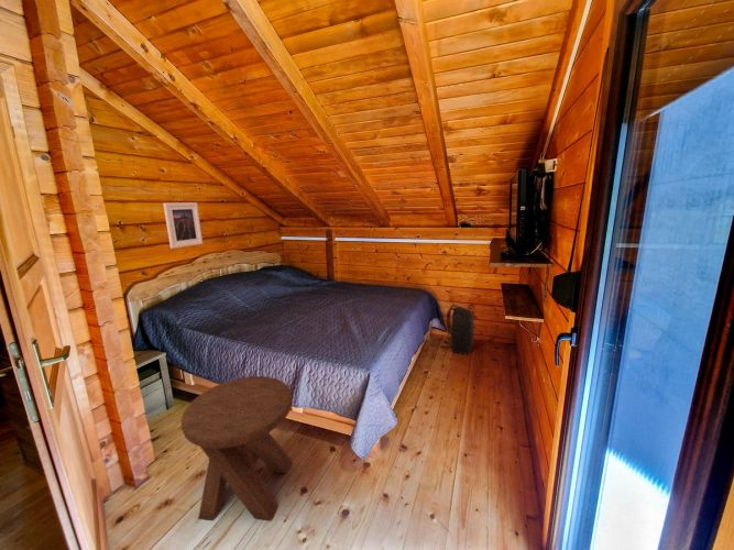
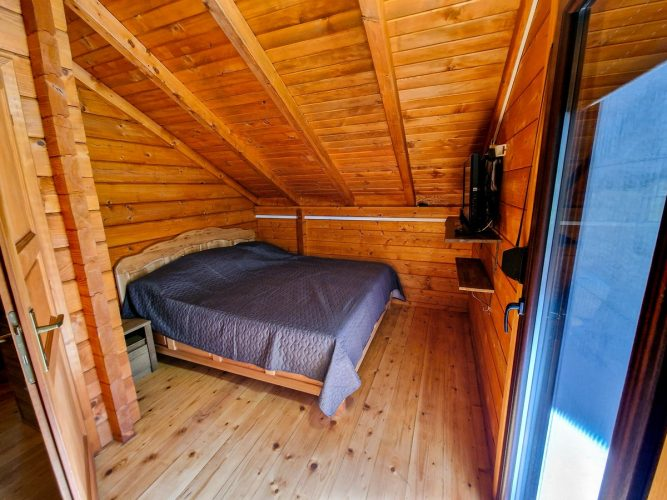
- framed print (184, 224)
- music stool (244, 446)
- backpack (458, 326)
